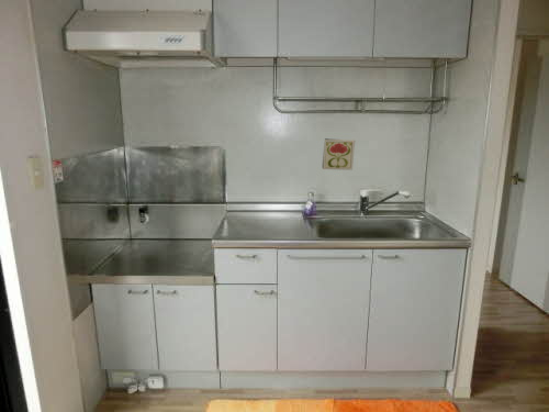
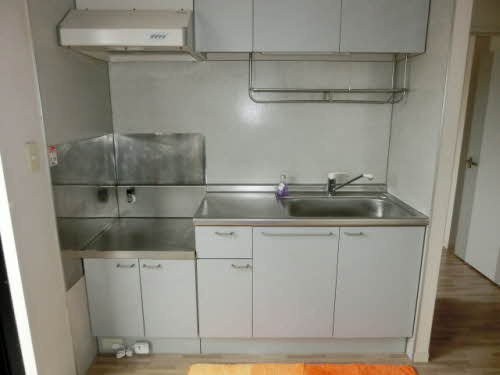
- decorative tile (338, 154)
